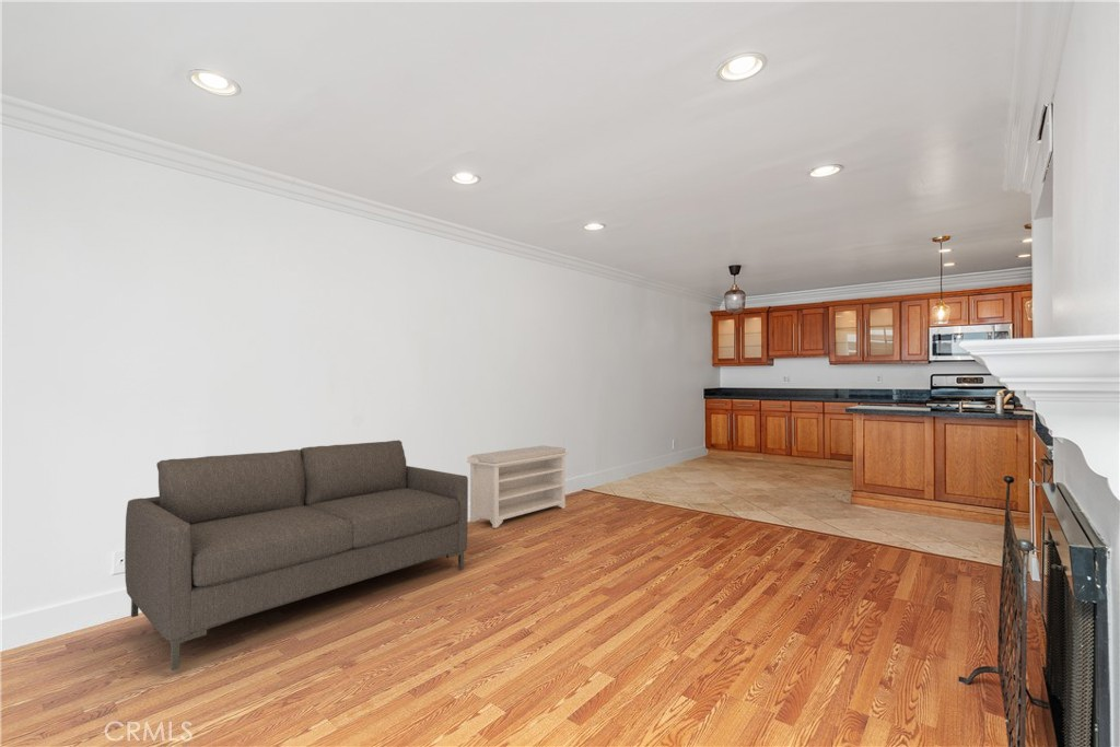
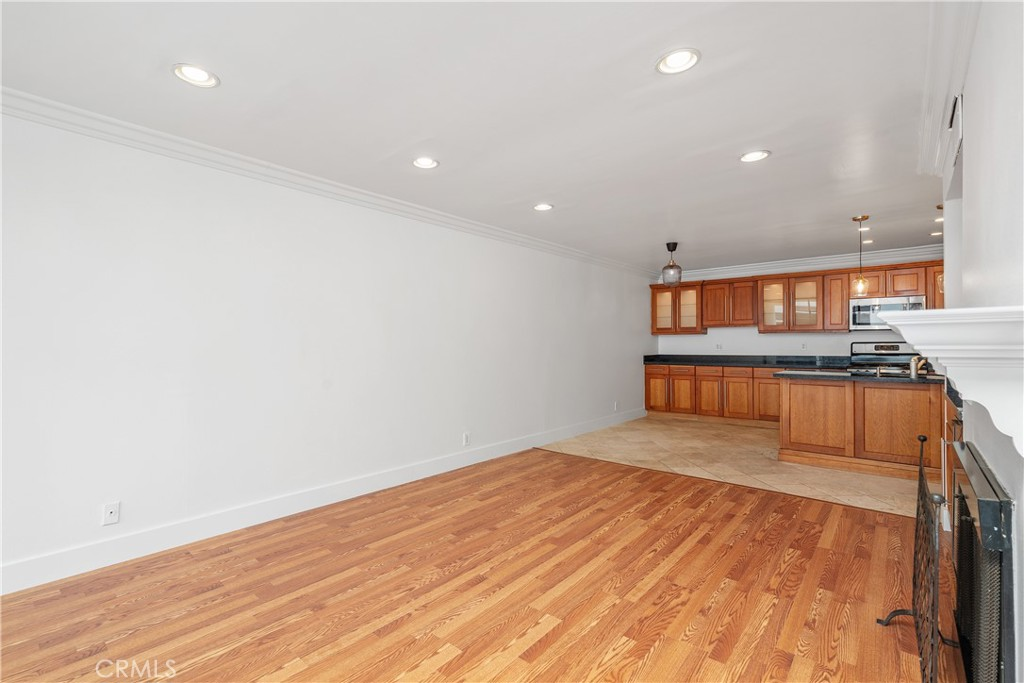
- bench (520, 482)
- sofa (317, 521)
